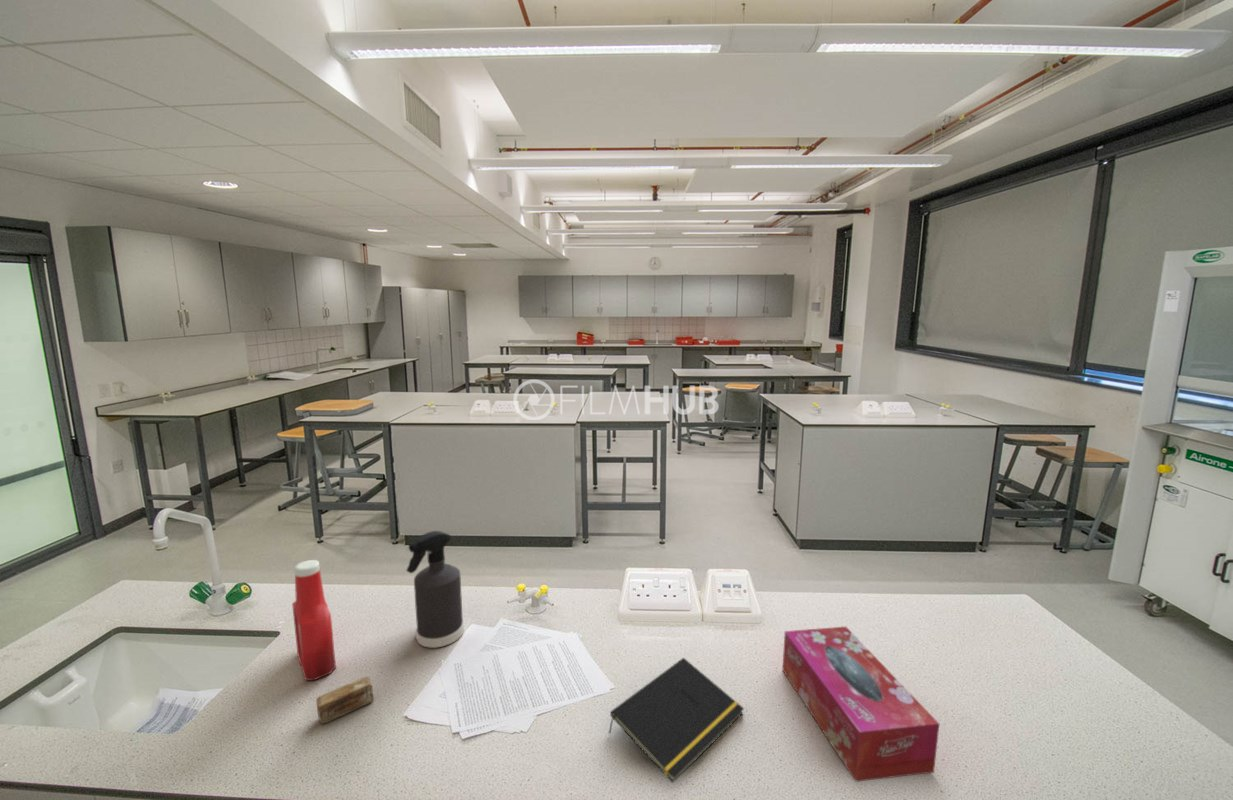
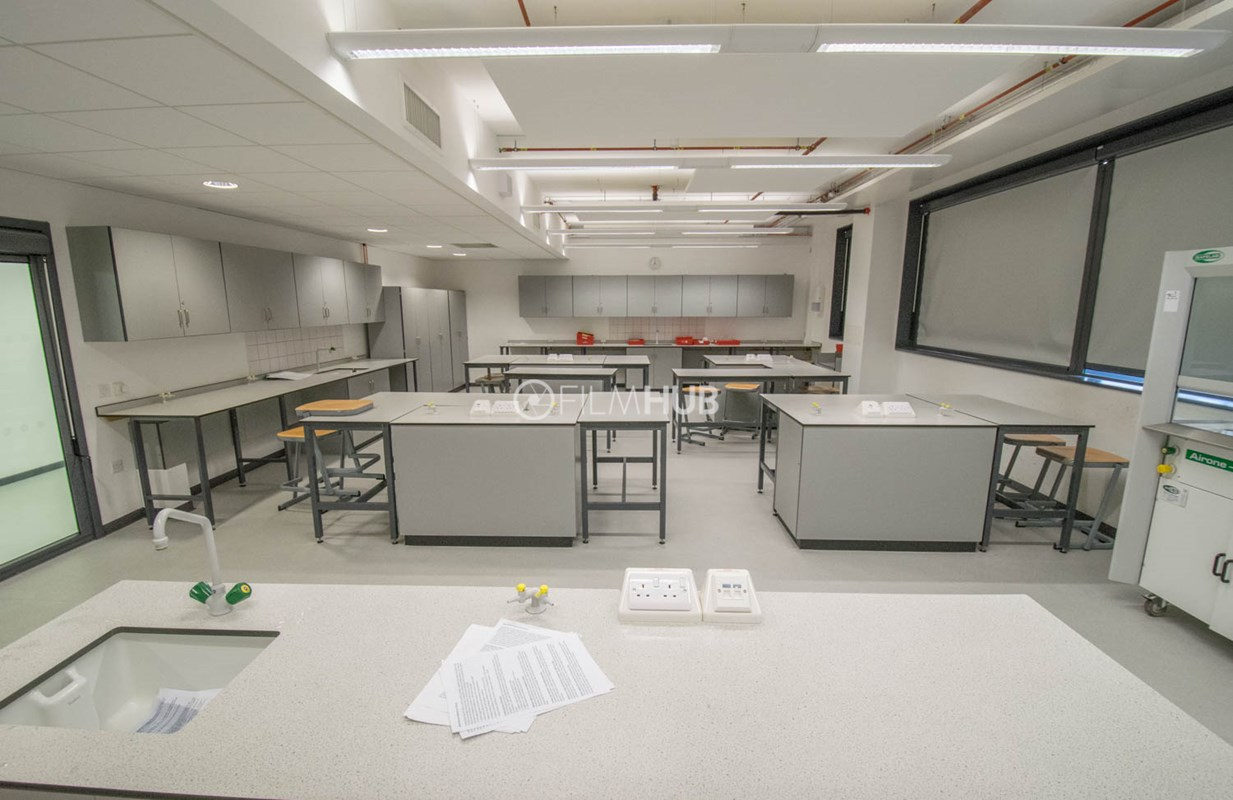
- soap bar (345, 699)
- notepad (678, 712)
- soap bottle (311, 614)
- tissue box (850, 693)
- spray bottle (434, 585)
